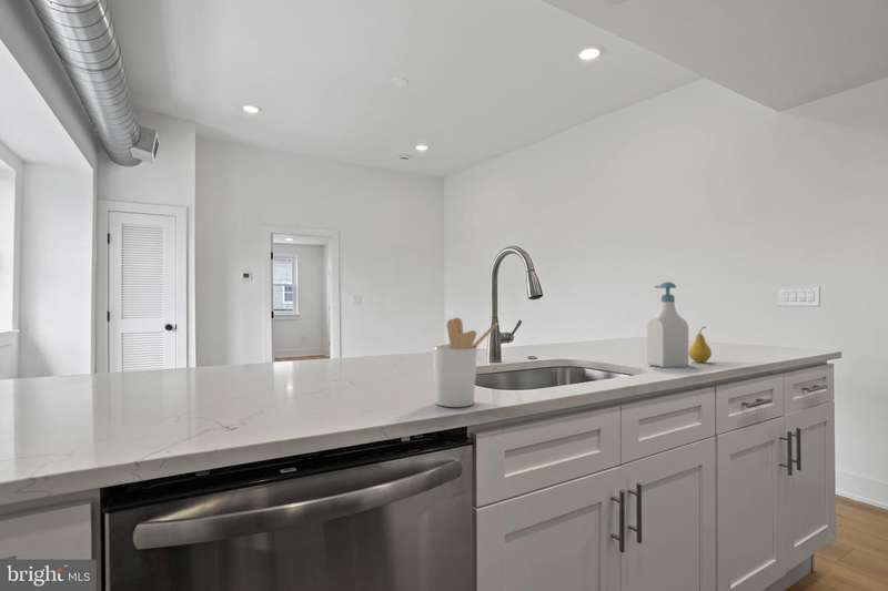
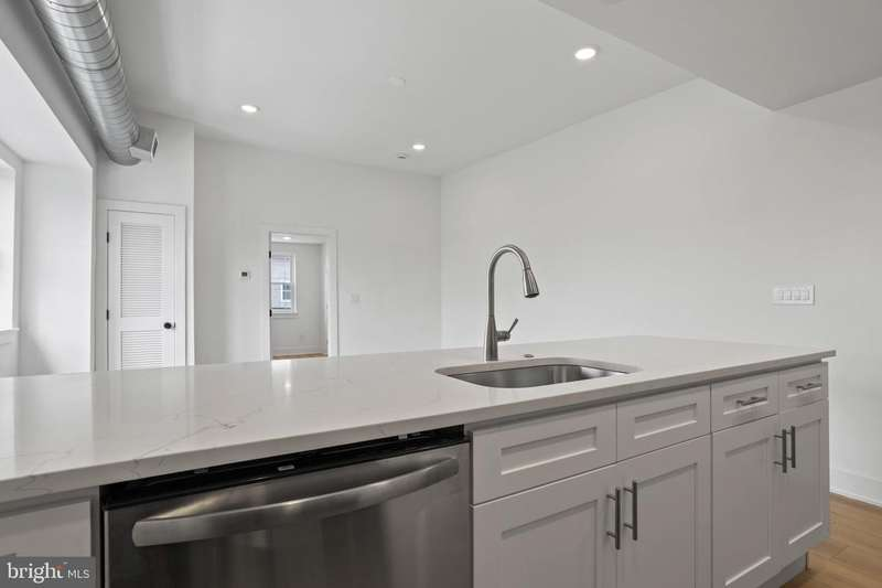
- utensil holder (466, 360)
- fruit (699, 344)
- soap bottle (665, 323)
